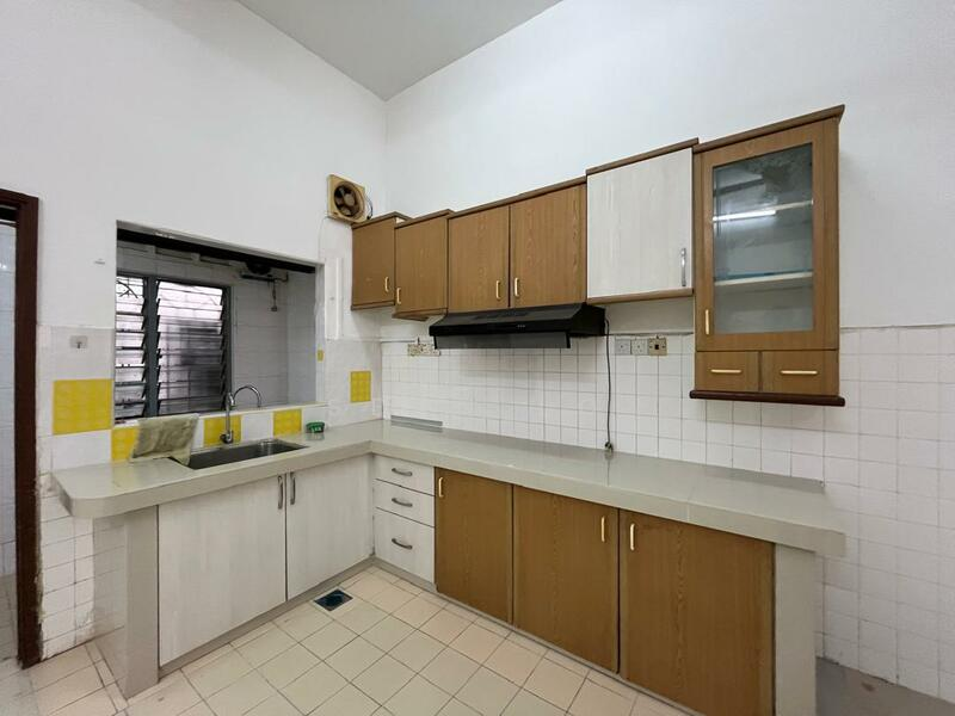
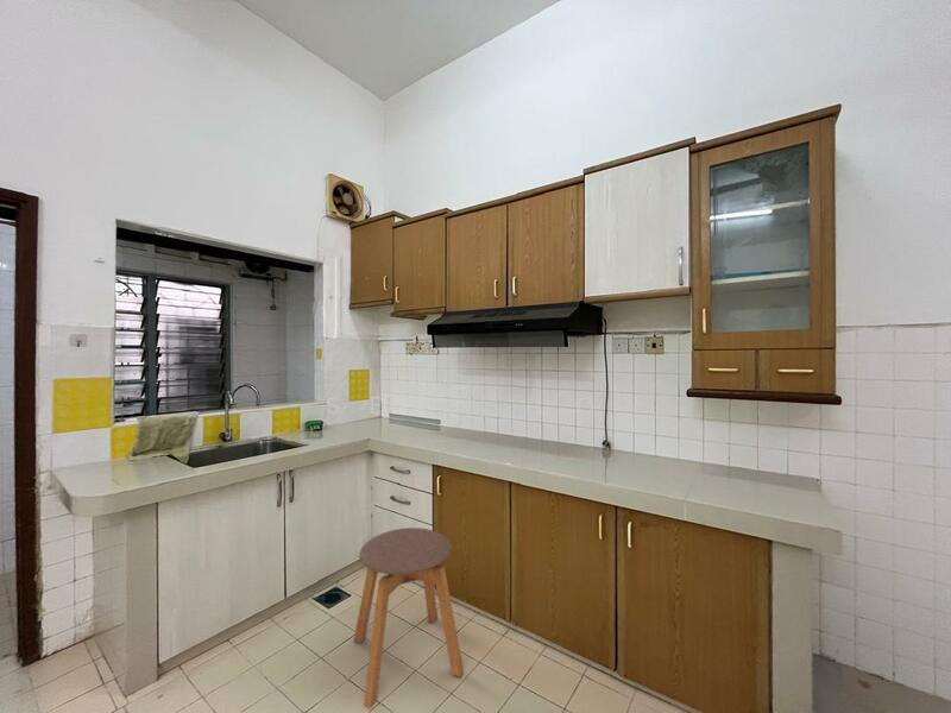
+ stool (395, 588)
